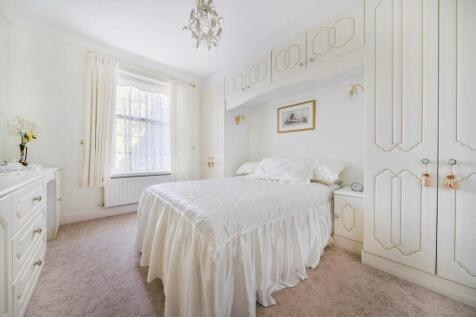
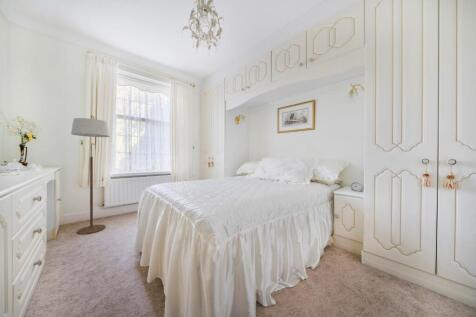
+ floor lamp (92, 172)
